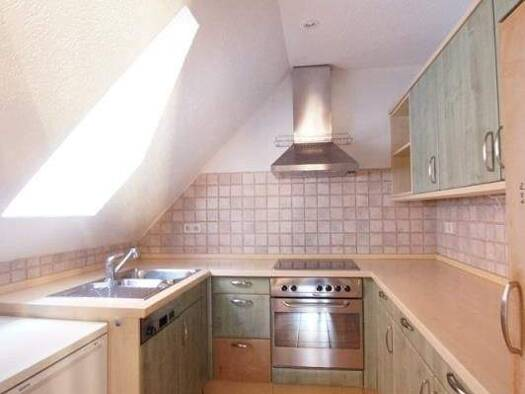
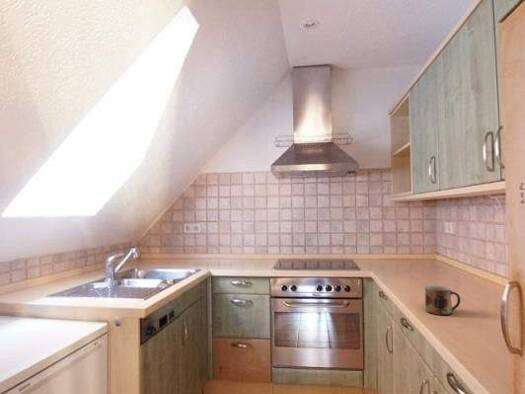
+ mug (440, 299)
